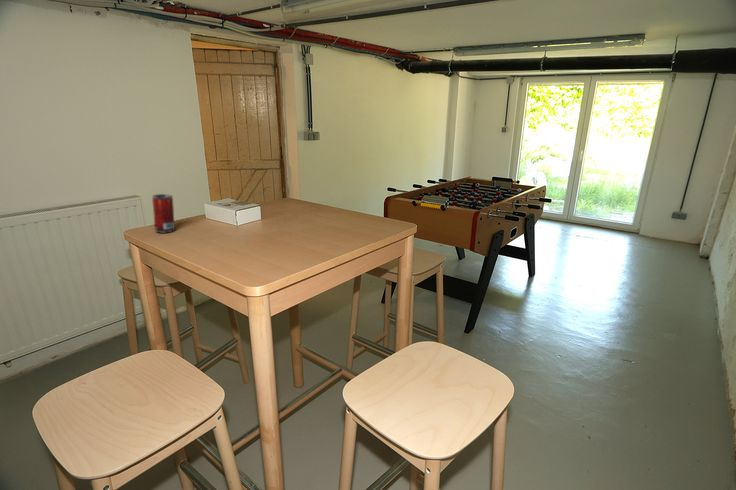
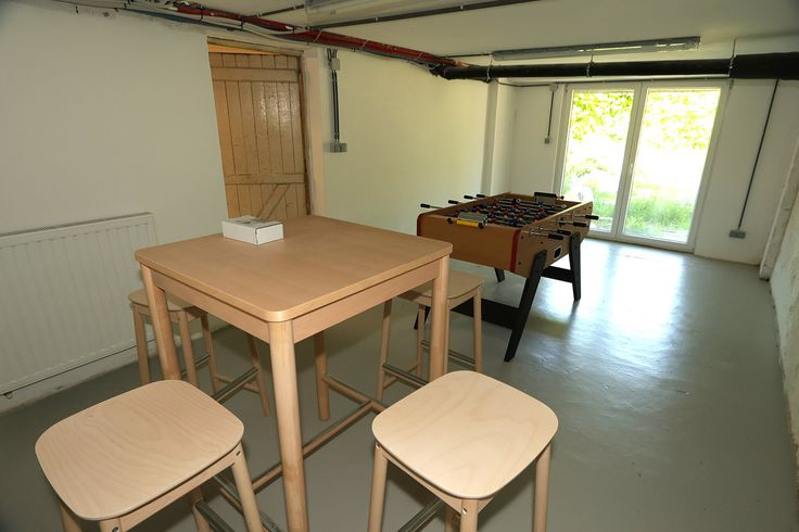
- beverage can (163, 213)
